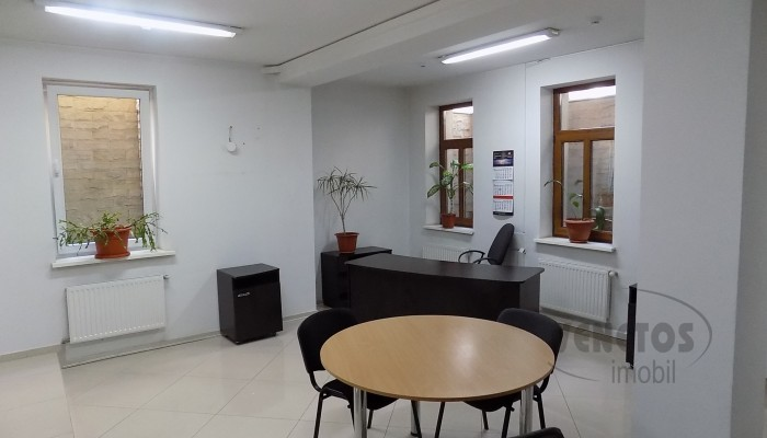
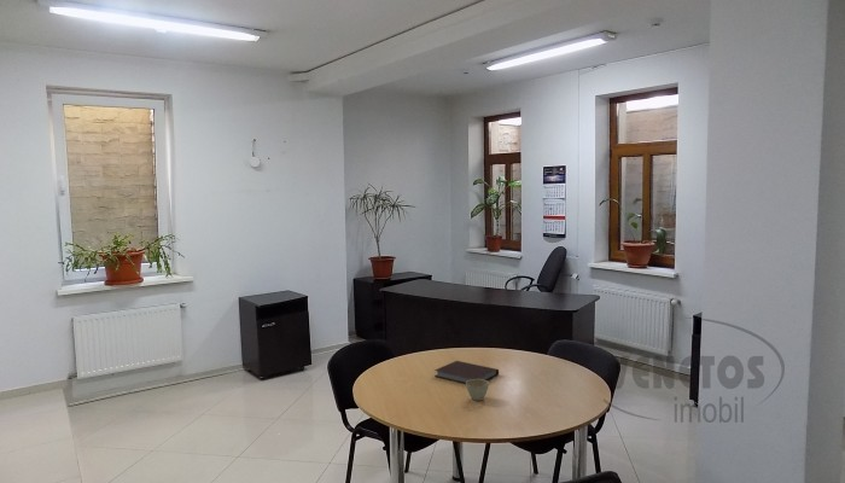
+ flower pot (477, 390)
+ notebook (466, 372)
